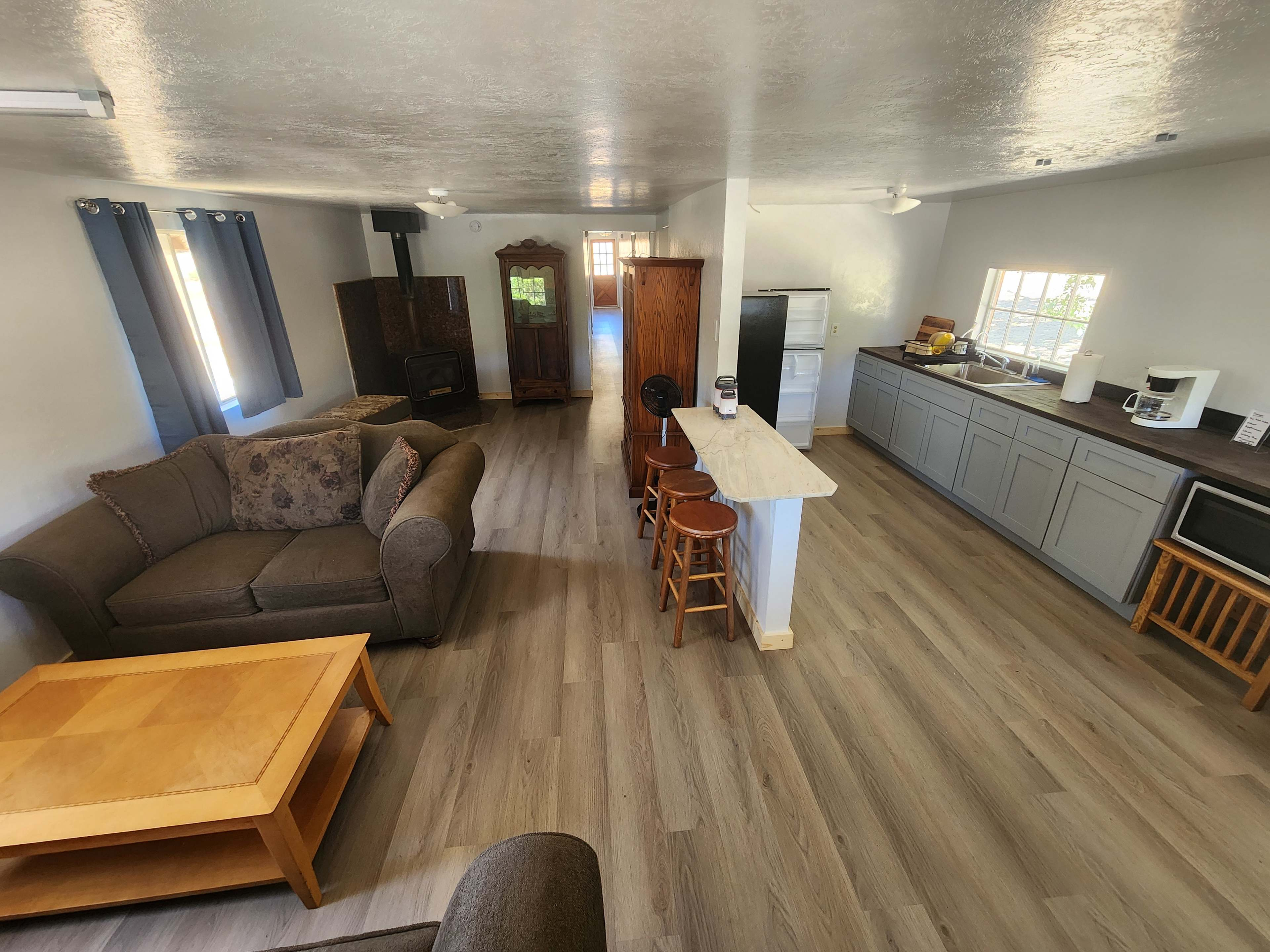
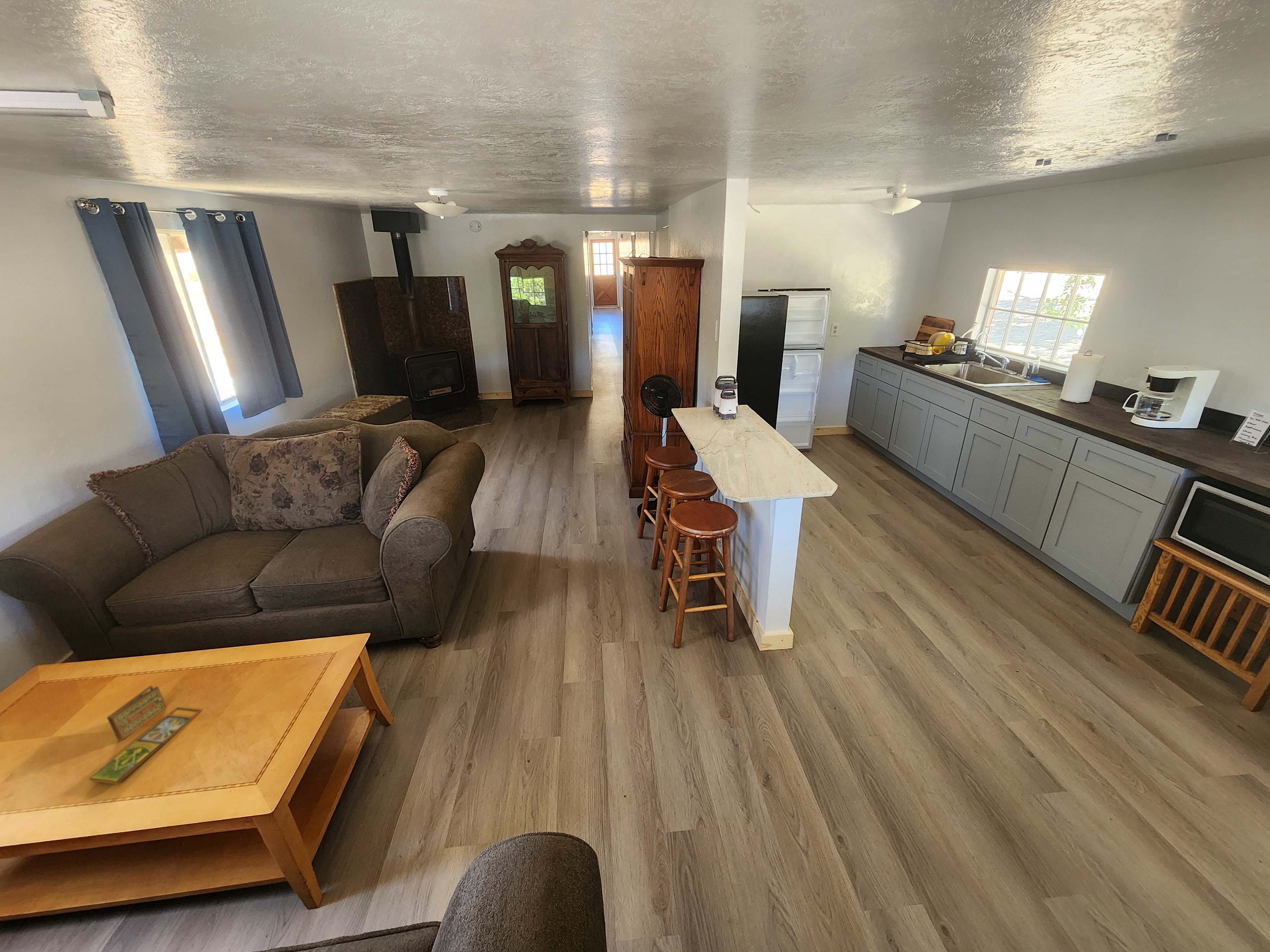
+ board game (135, 731)
